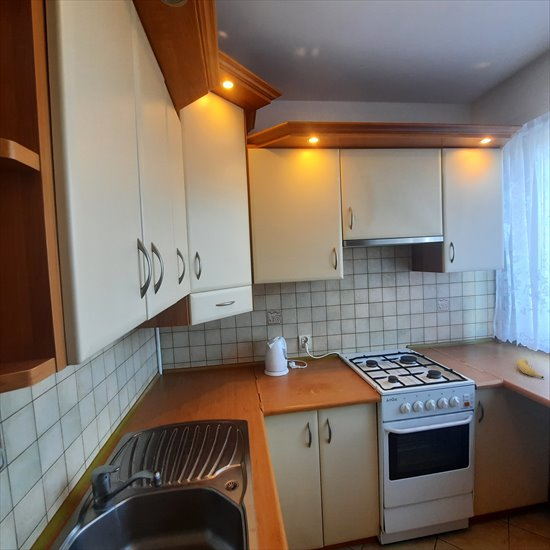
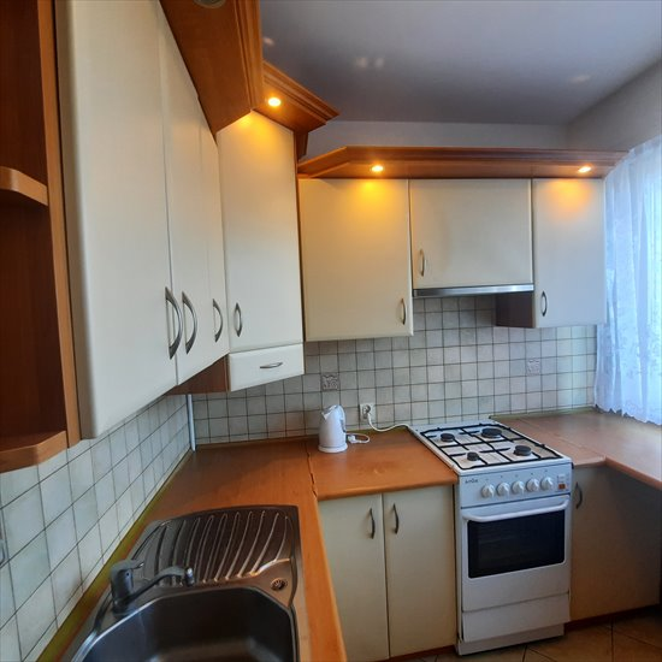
- banana (530, 367)
